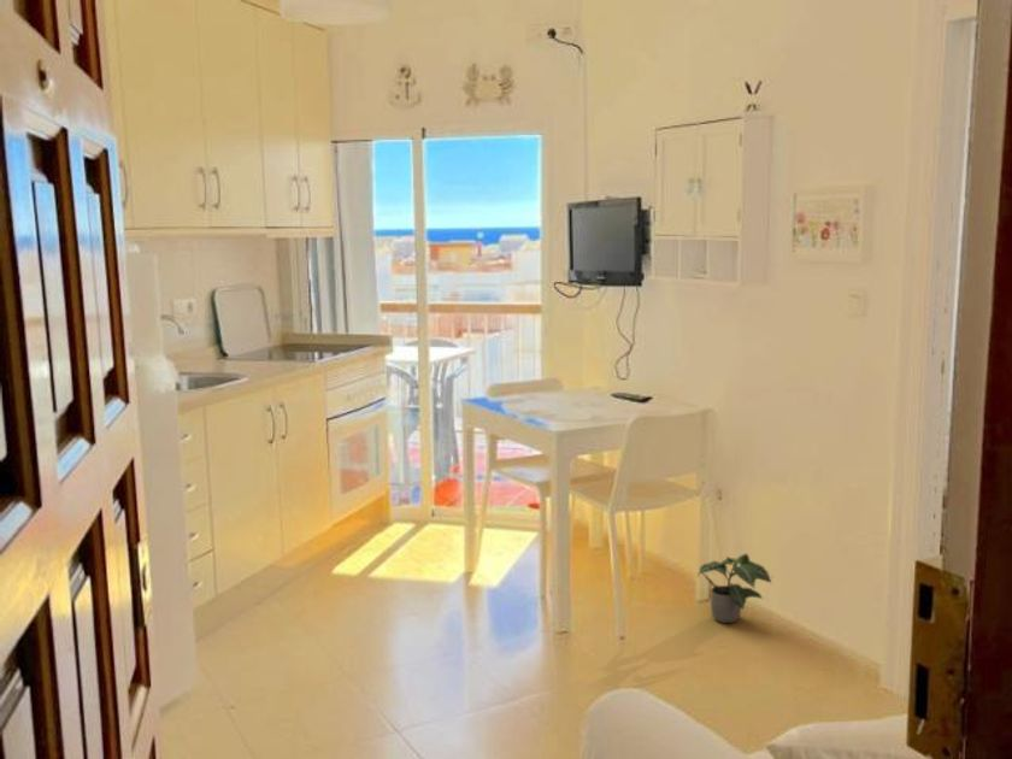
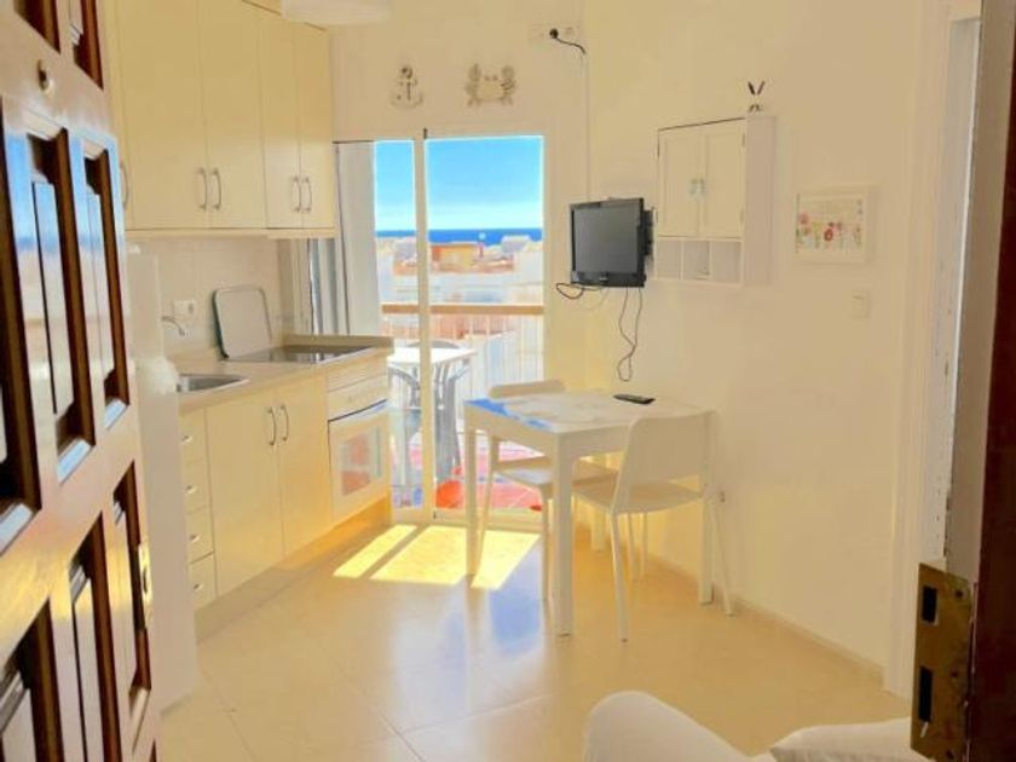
- potted plant (734, 588)
